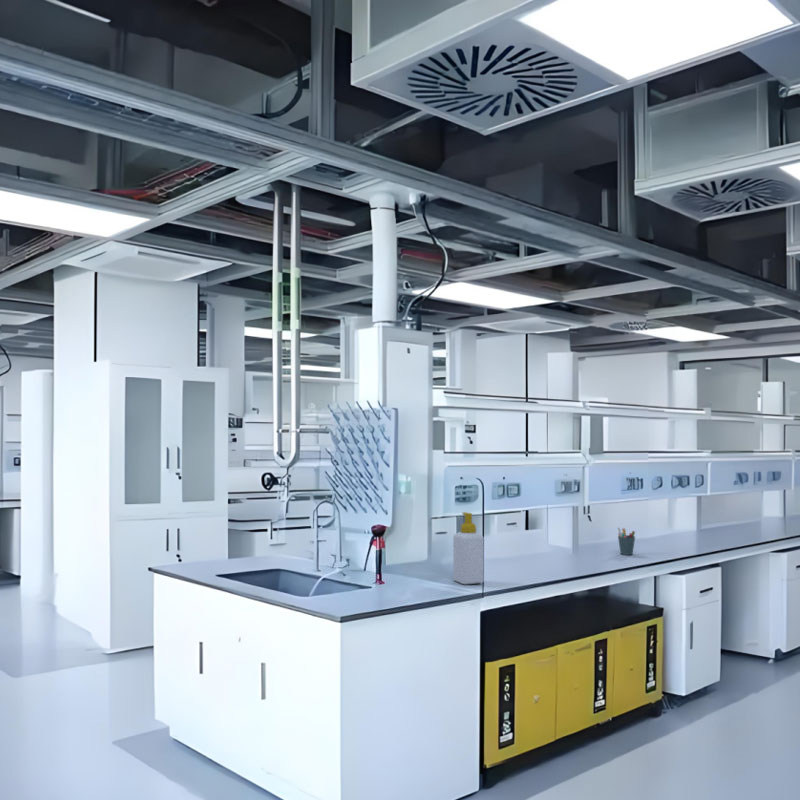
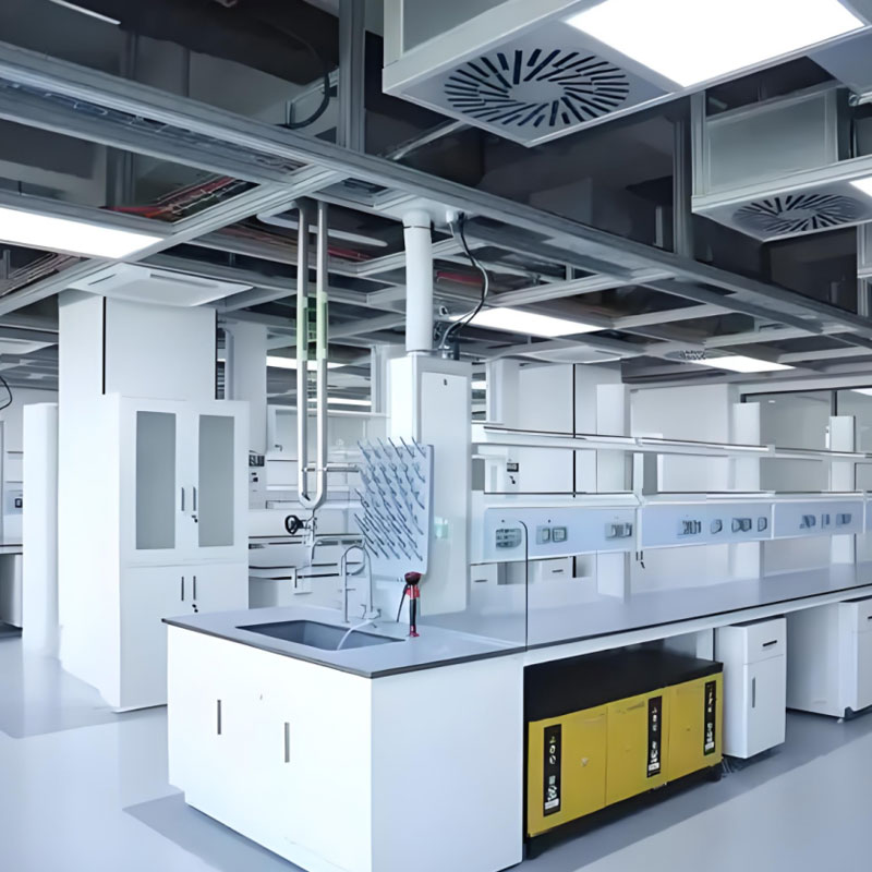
- soap bottle (468, 547)
- pen holder (626, 540)
